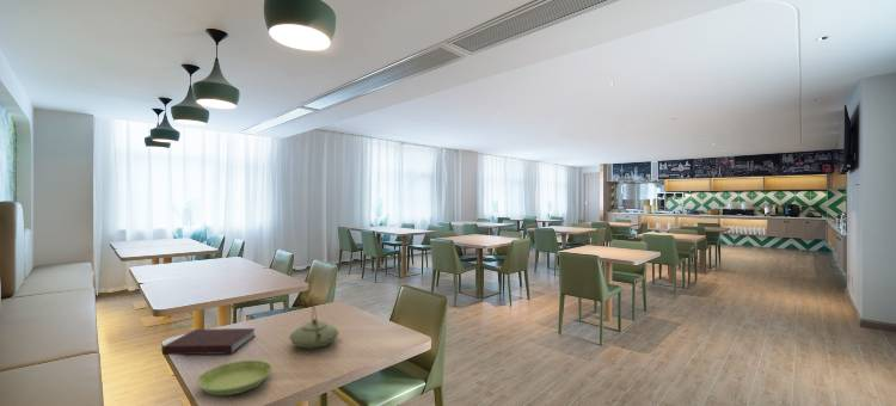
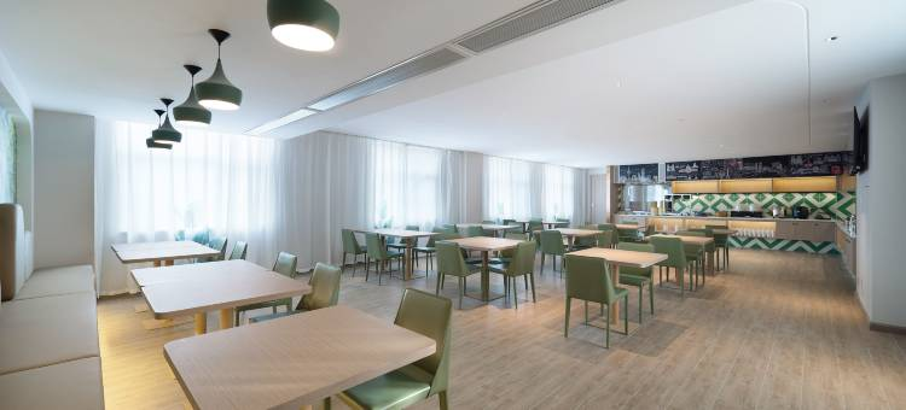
- saucer (235, 377)
- teapot (314, 325)
- notebook (211, 340)
